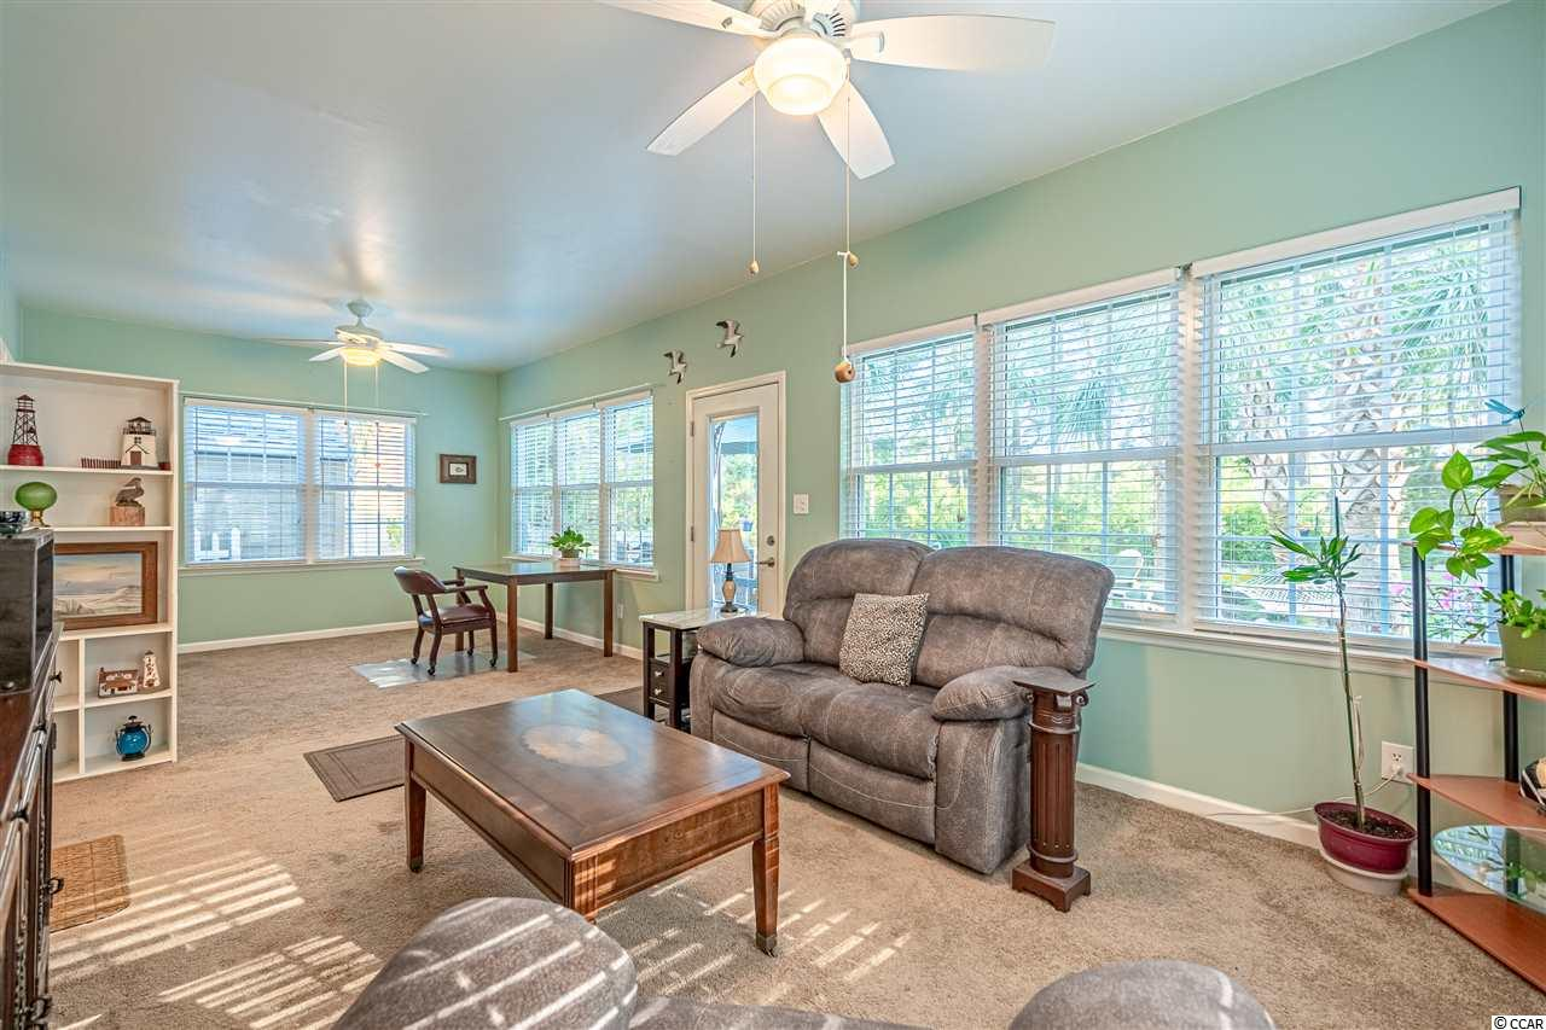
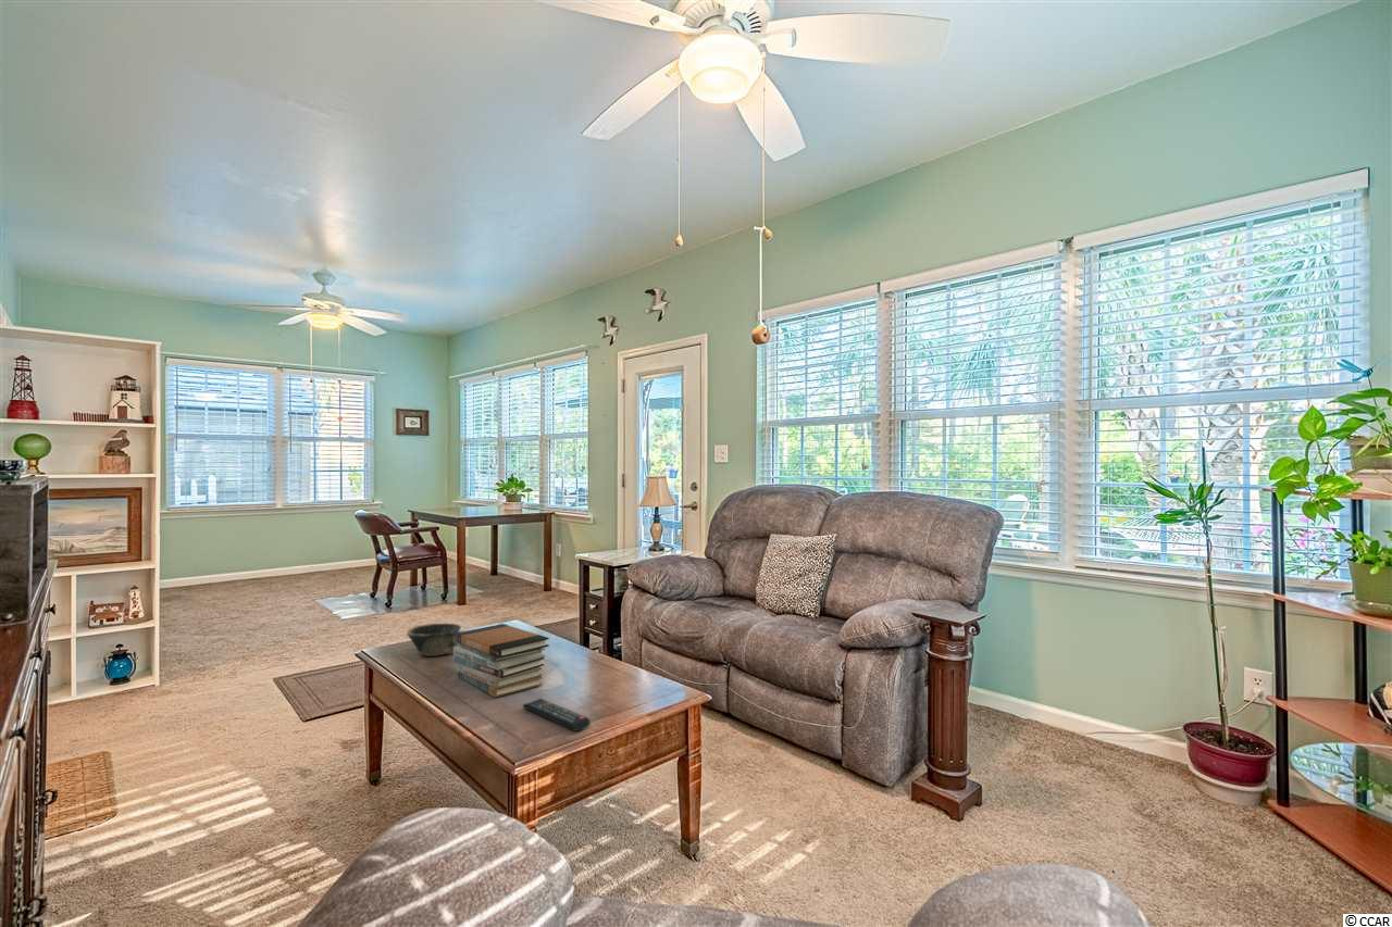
+ book stack (499, 657)
+ bowl (434, 640)
+ remote control (555, 714)
